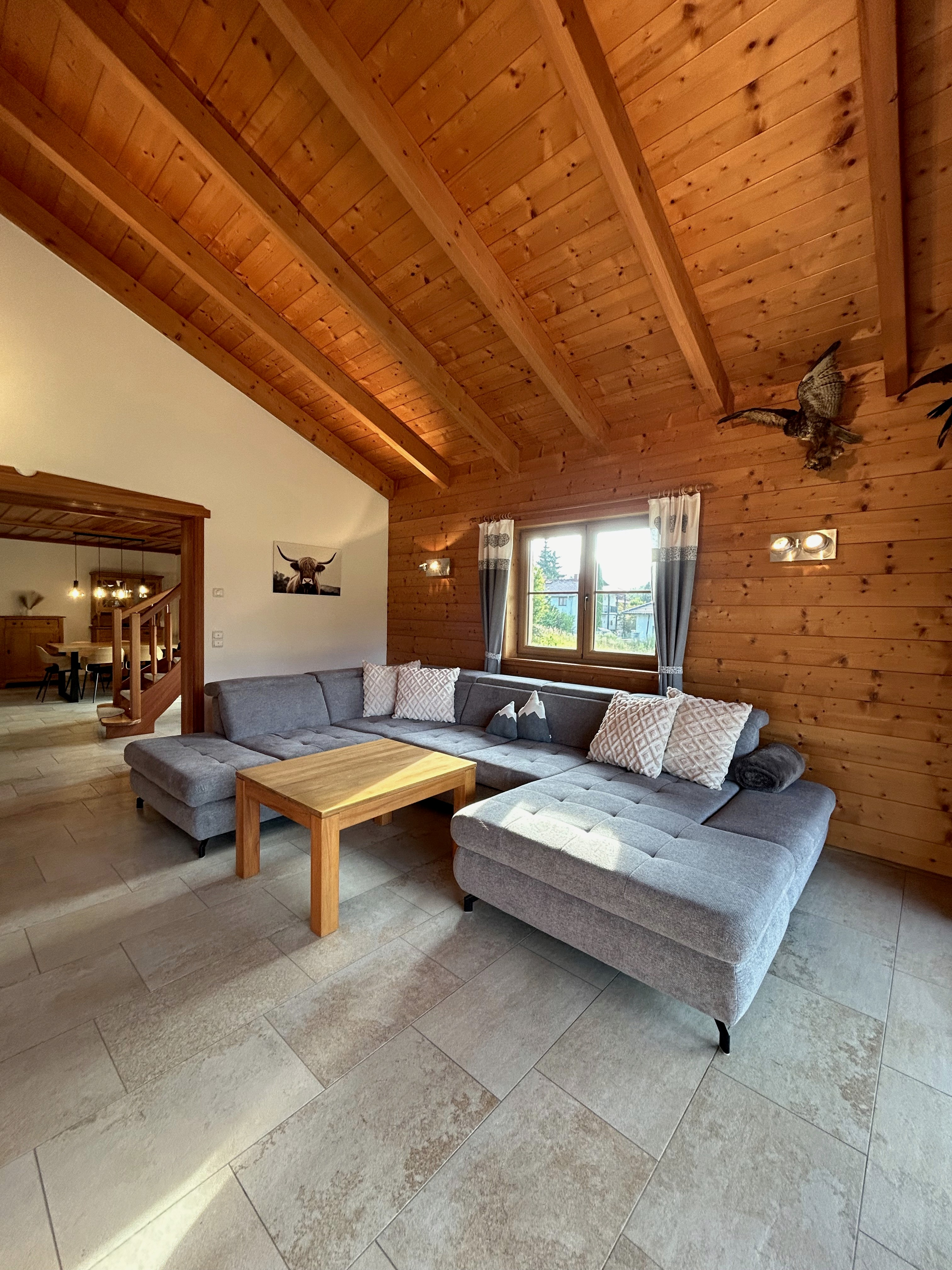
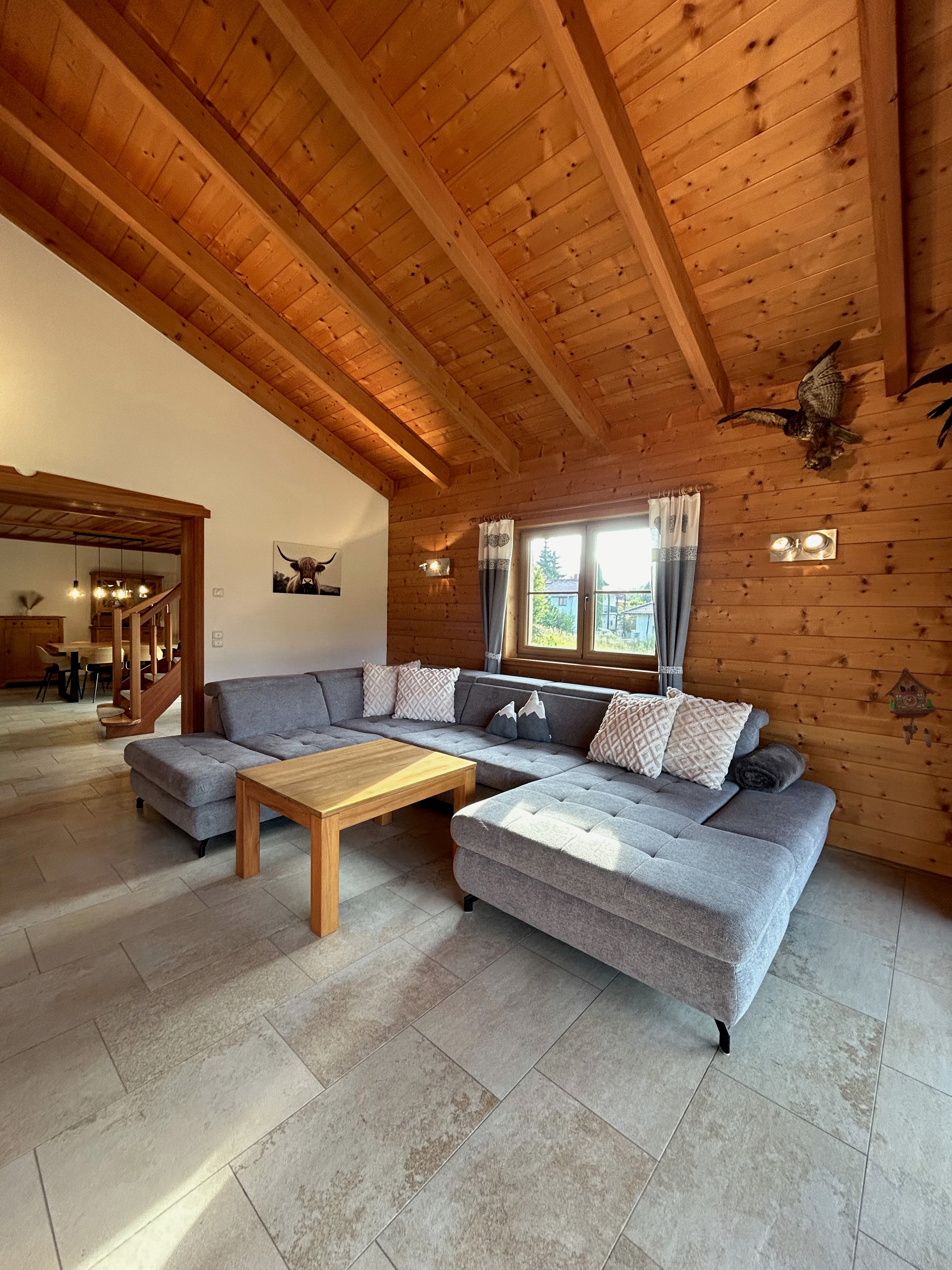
+ cuckoo clock (909, 706)
